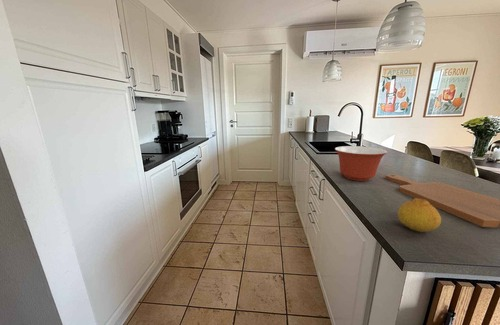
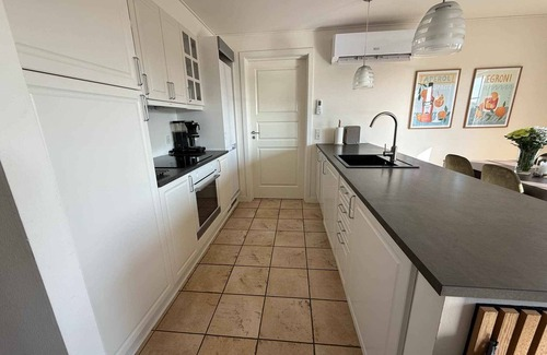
- cutting board (449, 197)
- fruit (418, 214)
- mixing bowl (358, 163)
